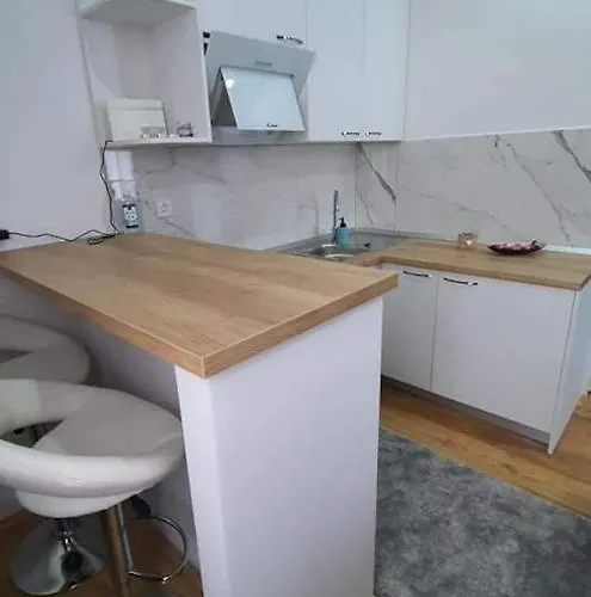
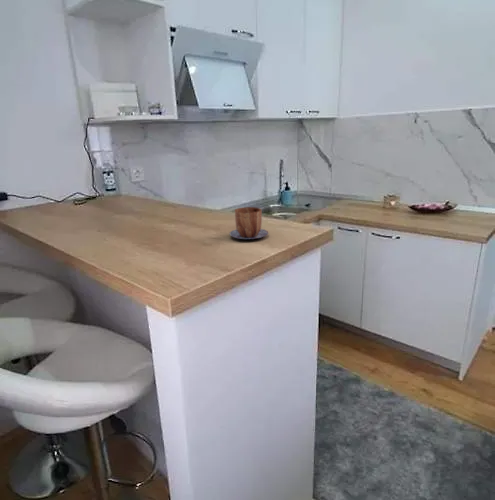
+ mug (249, 222)
